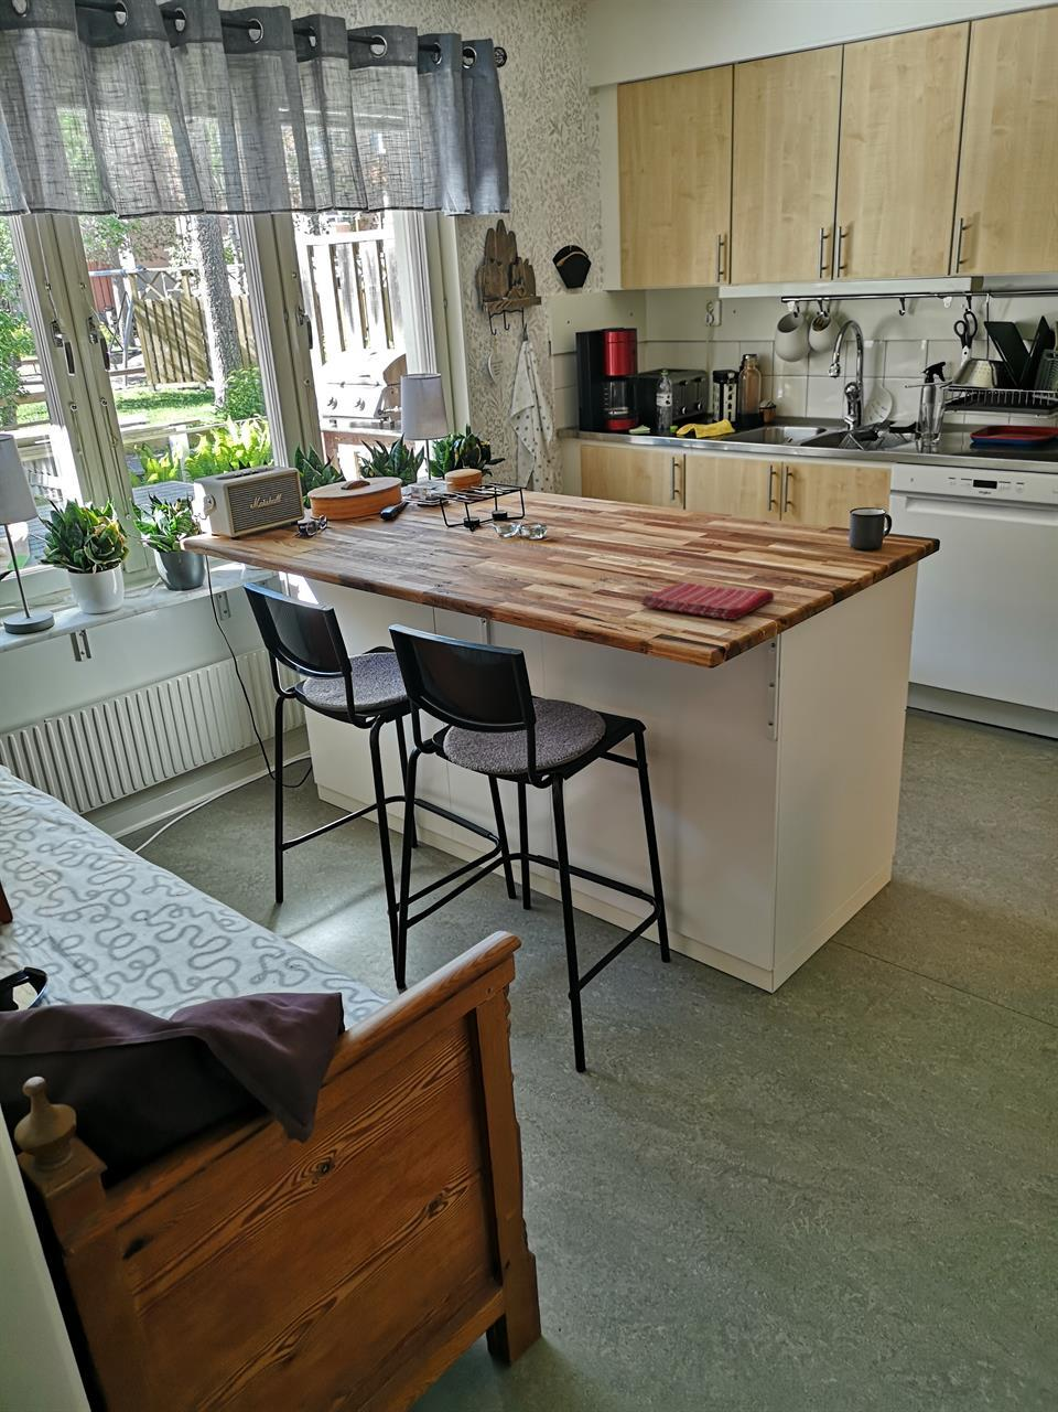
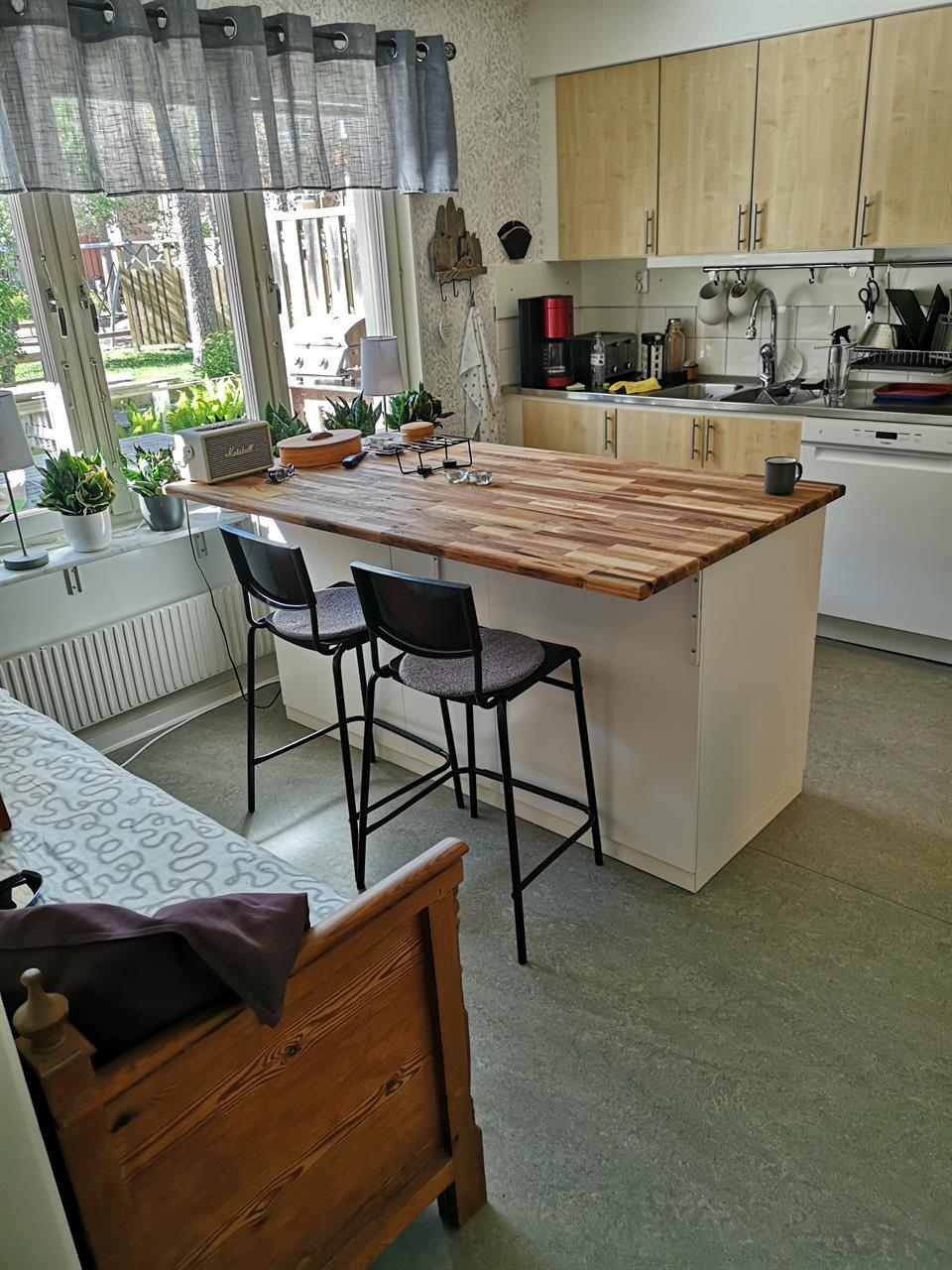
- dish towel (708, 598)
